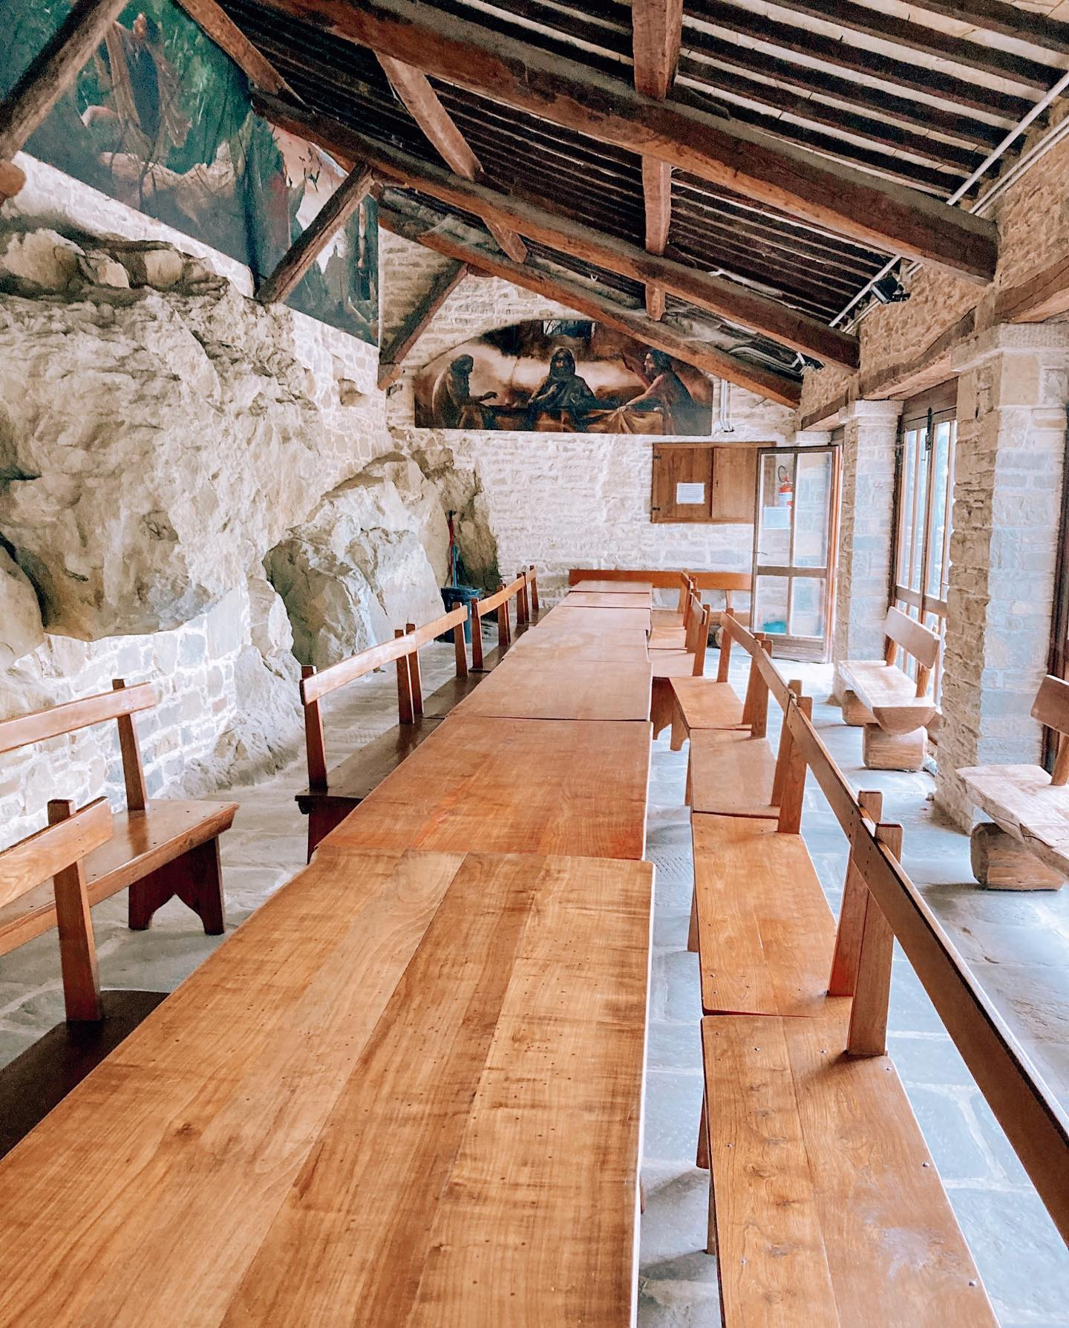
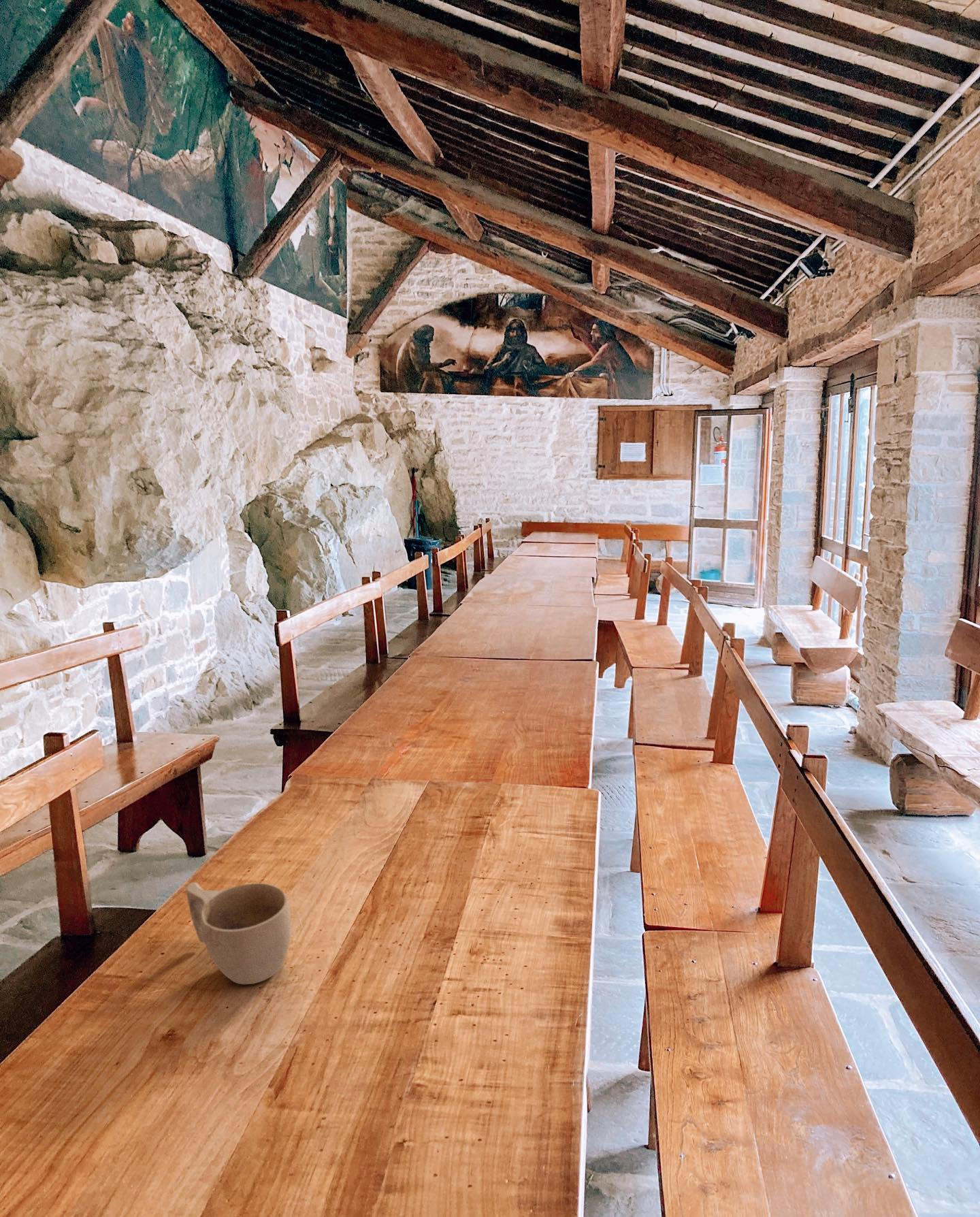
+ cup (236, 929)
